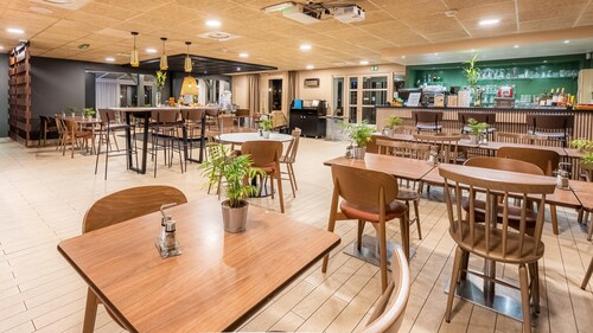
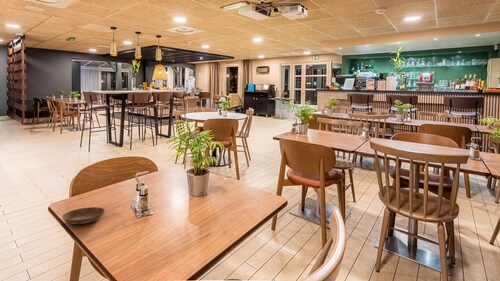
+ saucer (84, 216)
